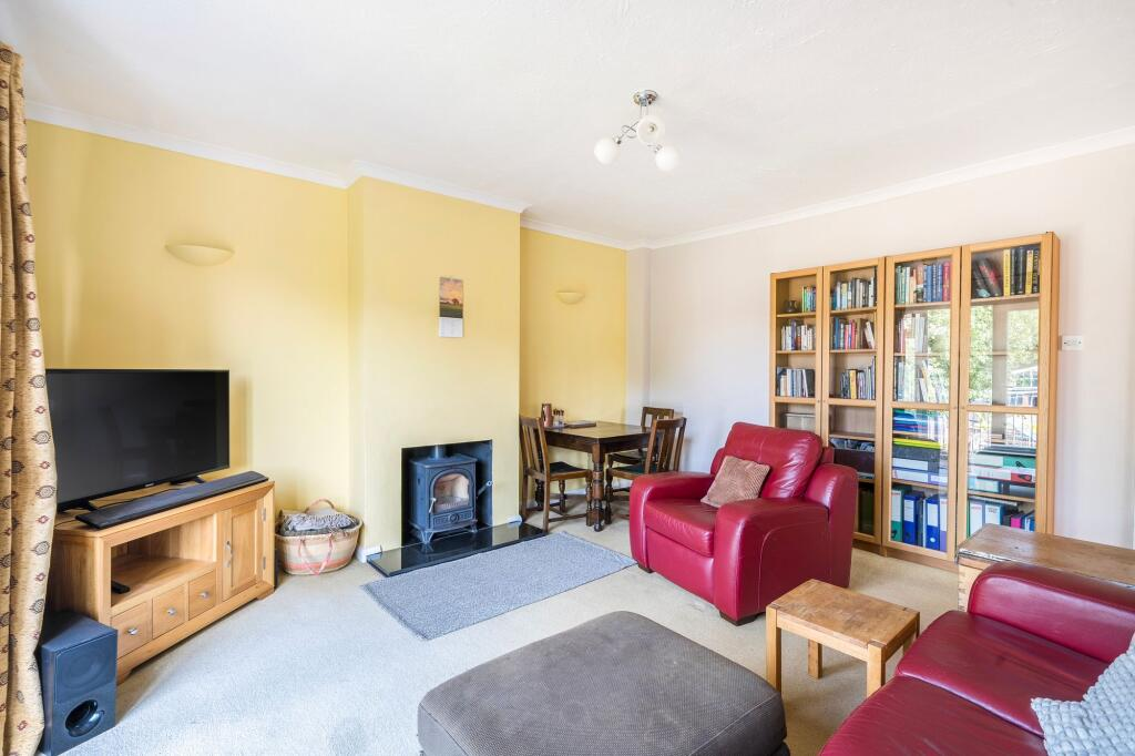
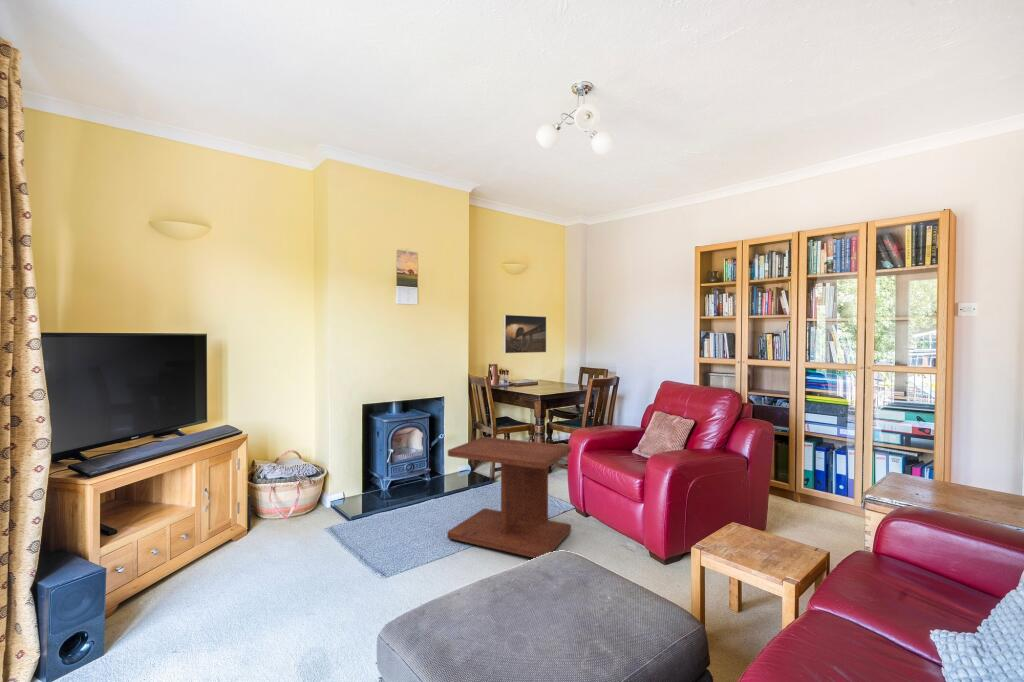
+ side table (510, 492)
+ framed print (525, 334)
